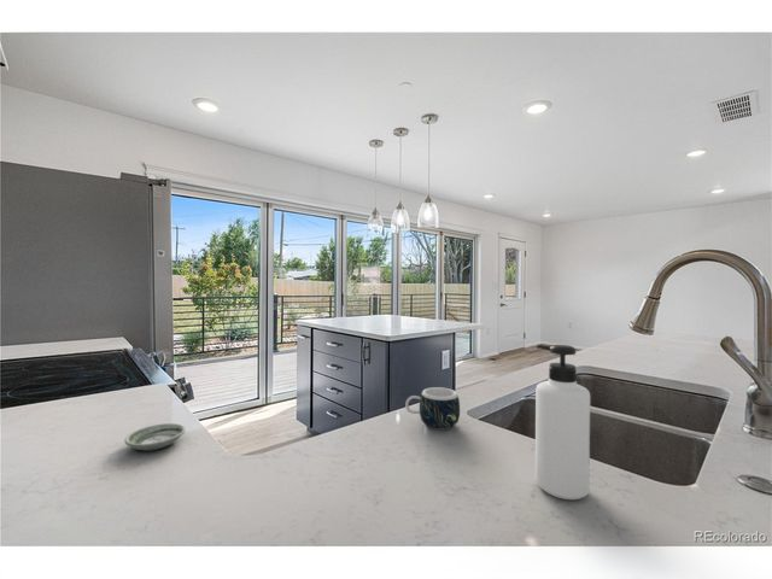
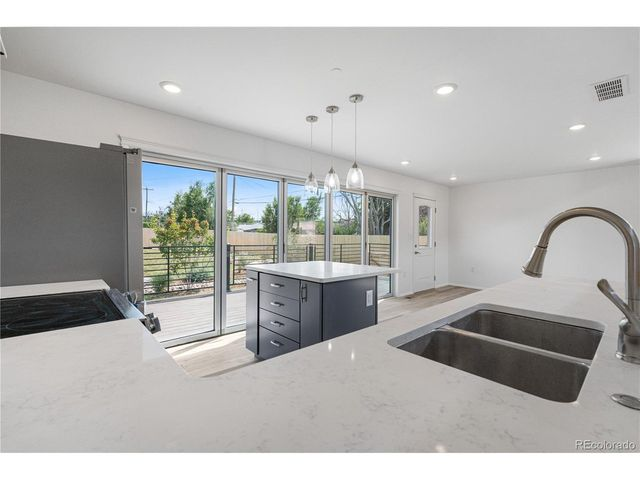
- mug (432, 408)
- saucer (156, 439)
- soap dispenser (561, 416)
